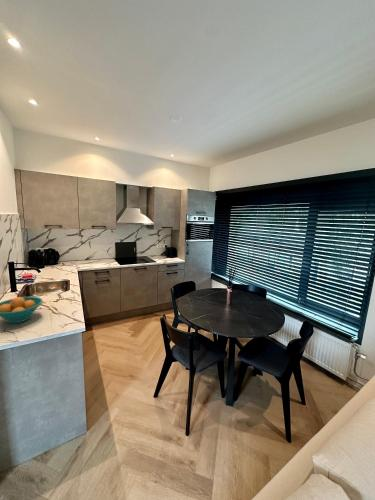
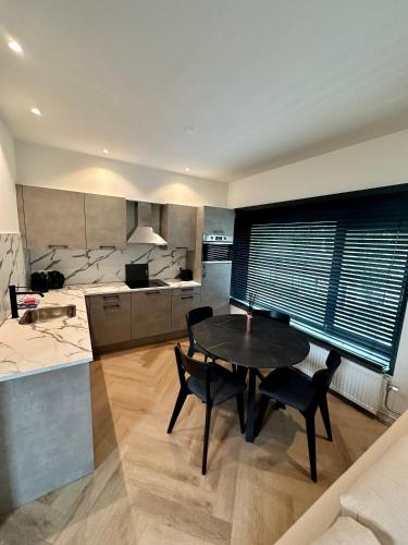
- fruit bowl (18, 308)
